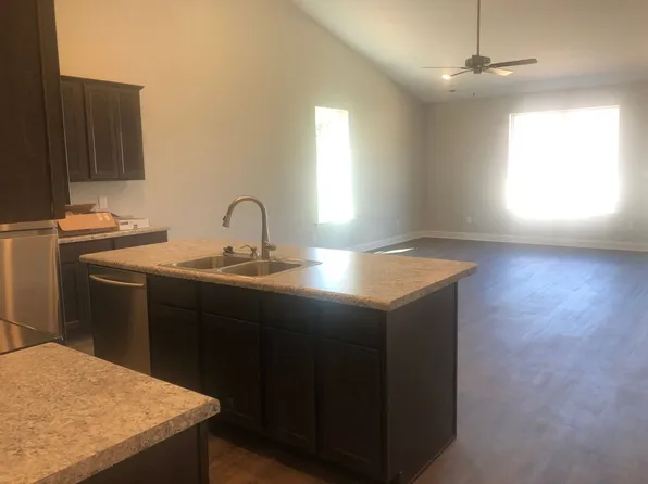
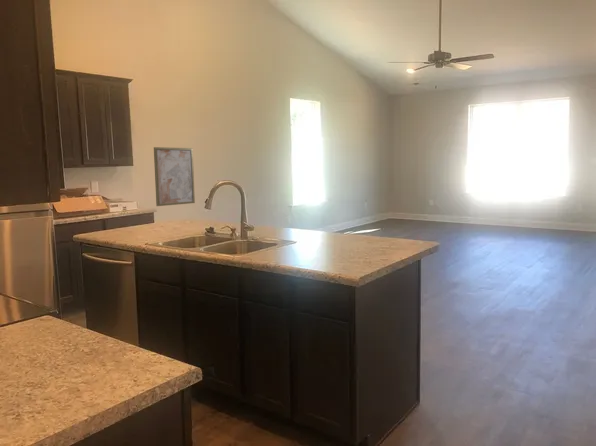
+ wall art (175, 176)
